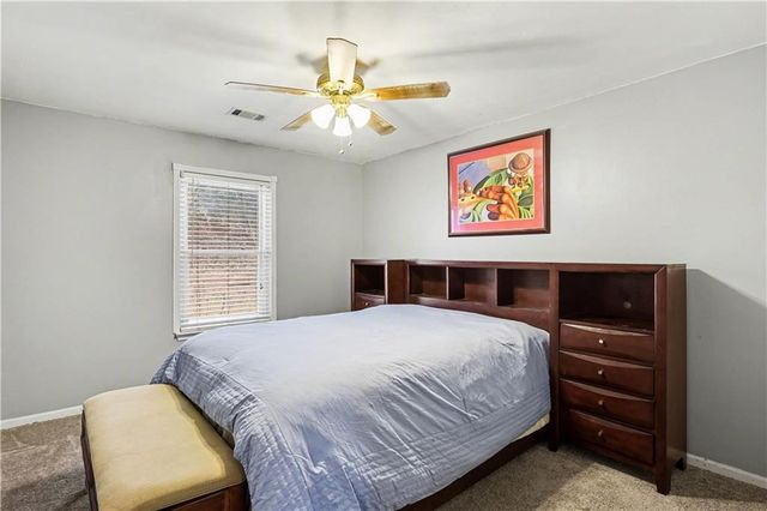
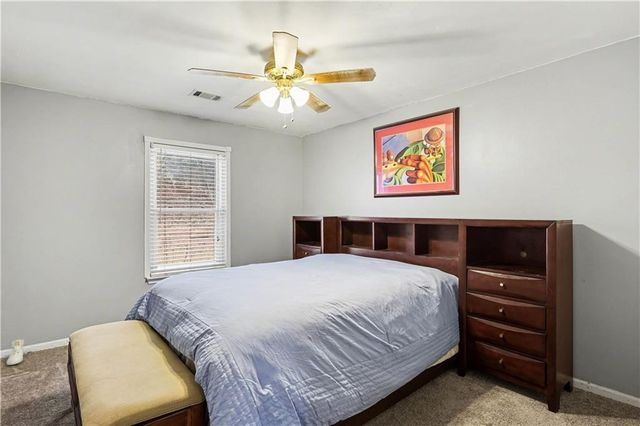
+ sneaker (15, 350)
